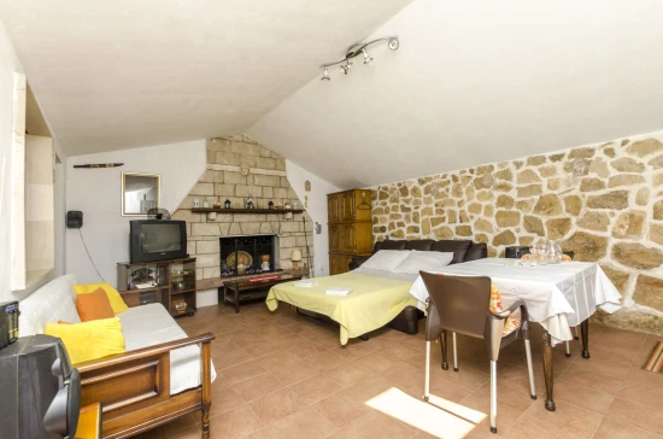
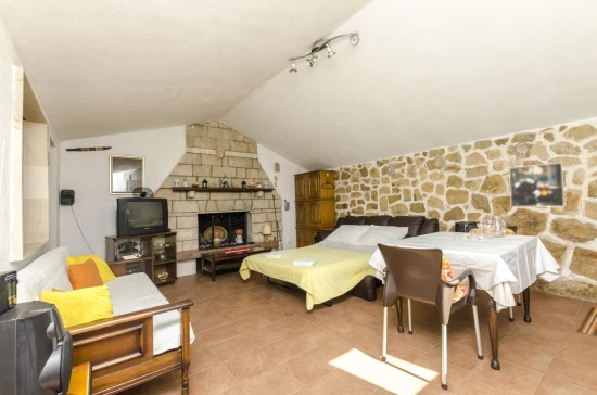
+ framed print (535, 186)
